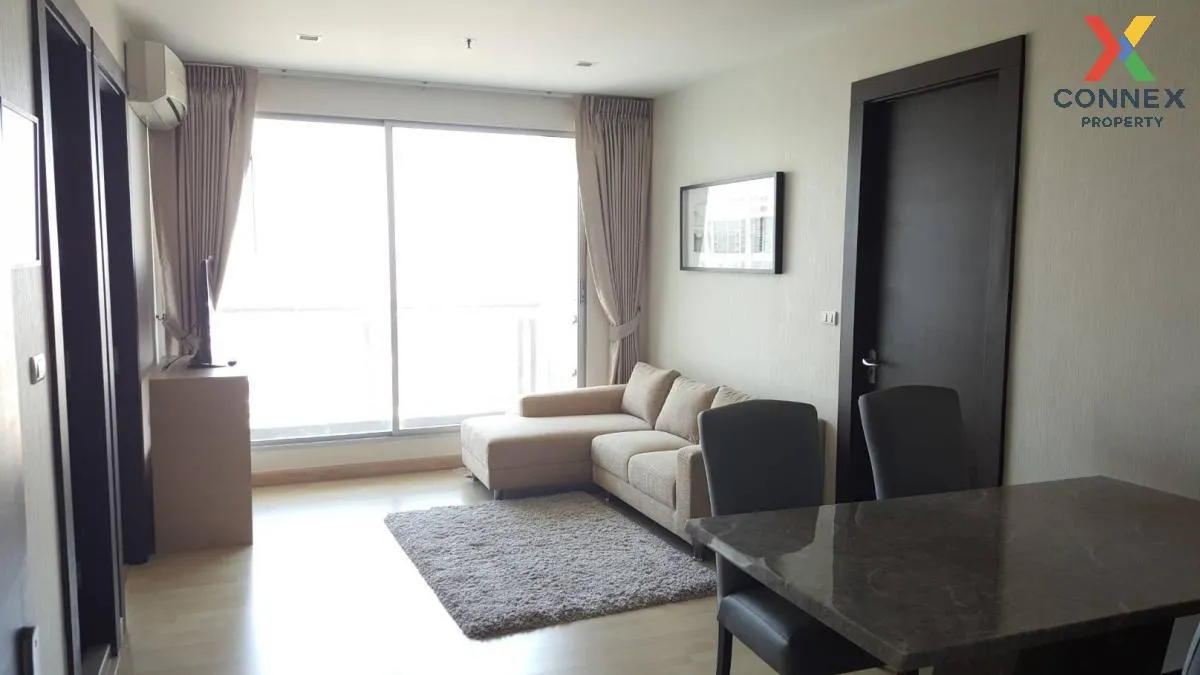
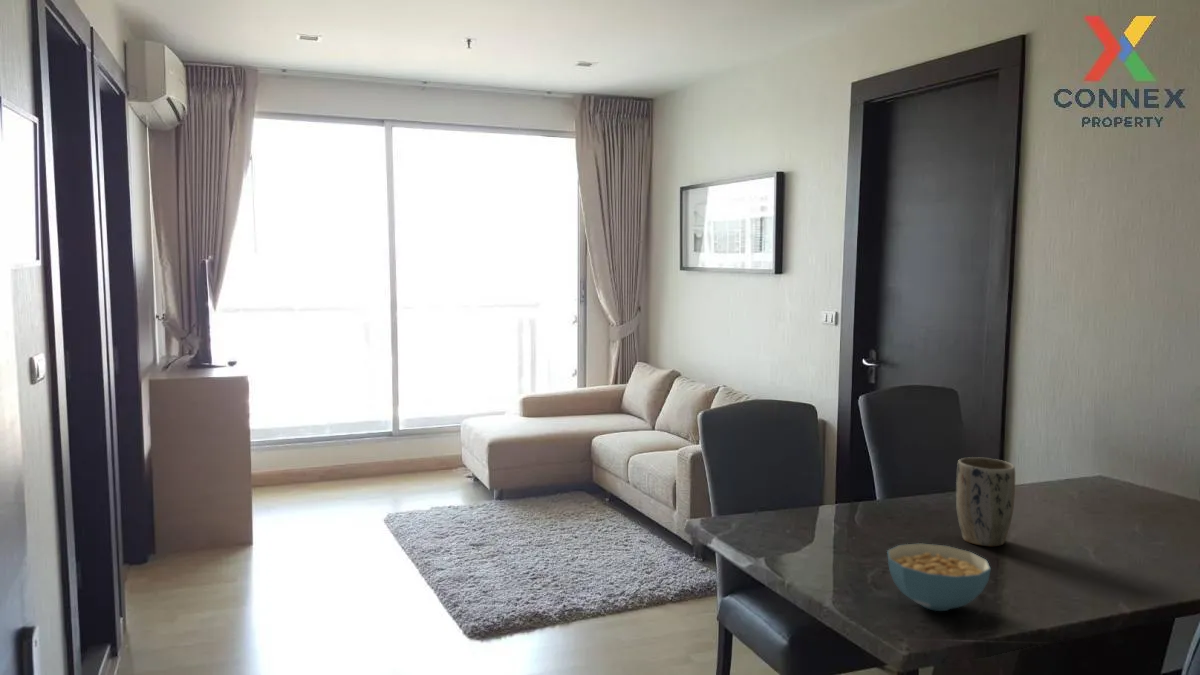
+ cereal bowl (936, 582)
+ plant pot (984, 501)
